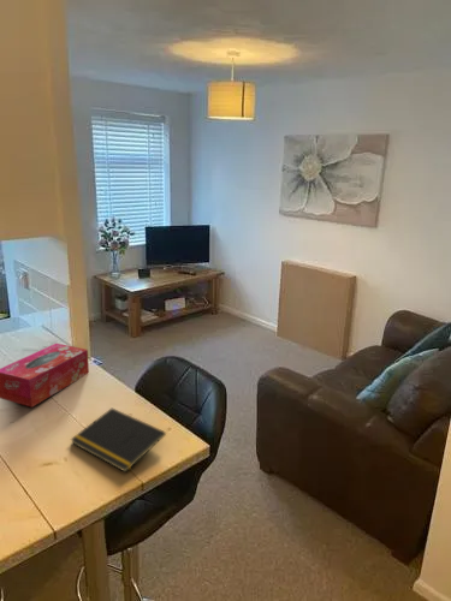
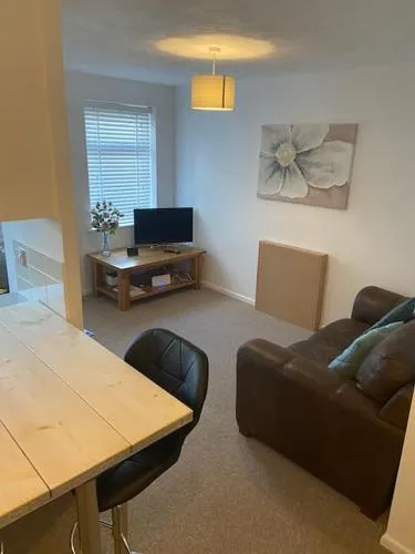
- tissue box (44, 371)
- notepad (118, 436)
